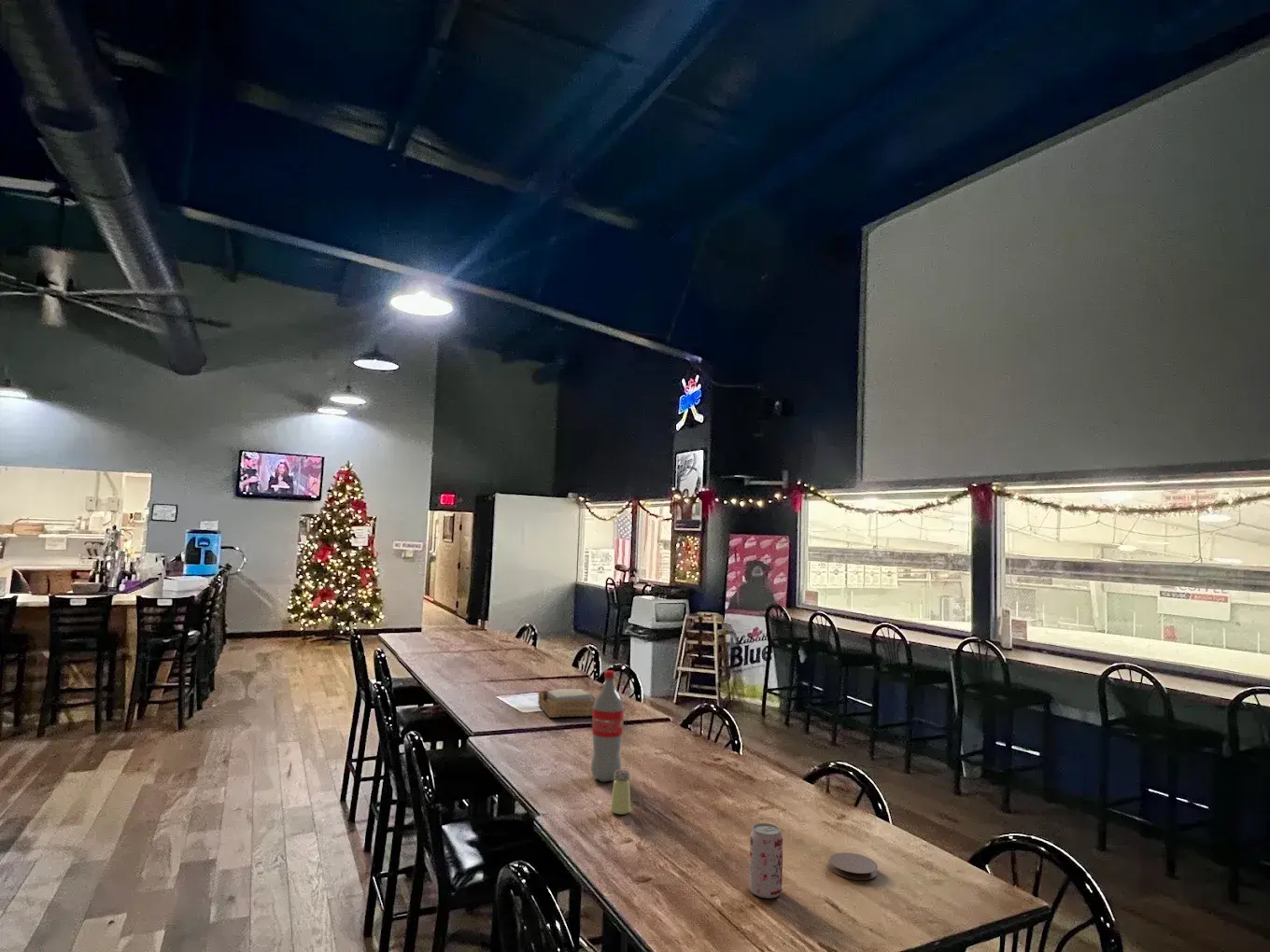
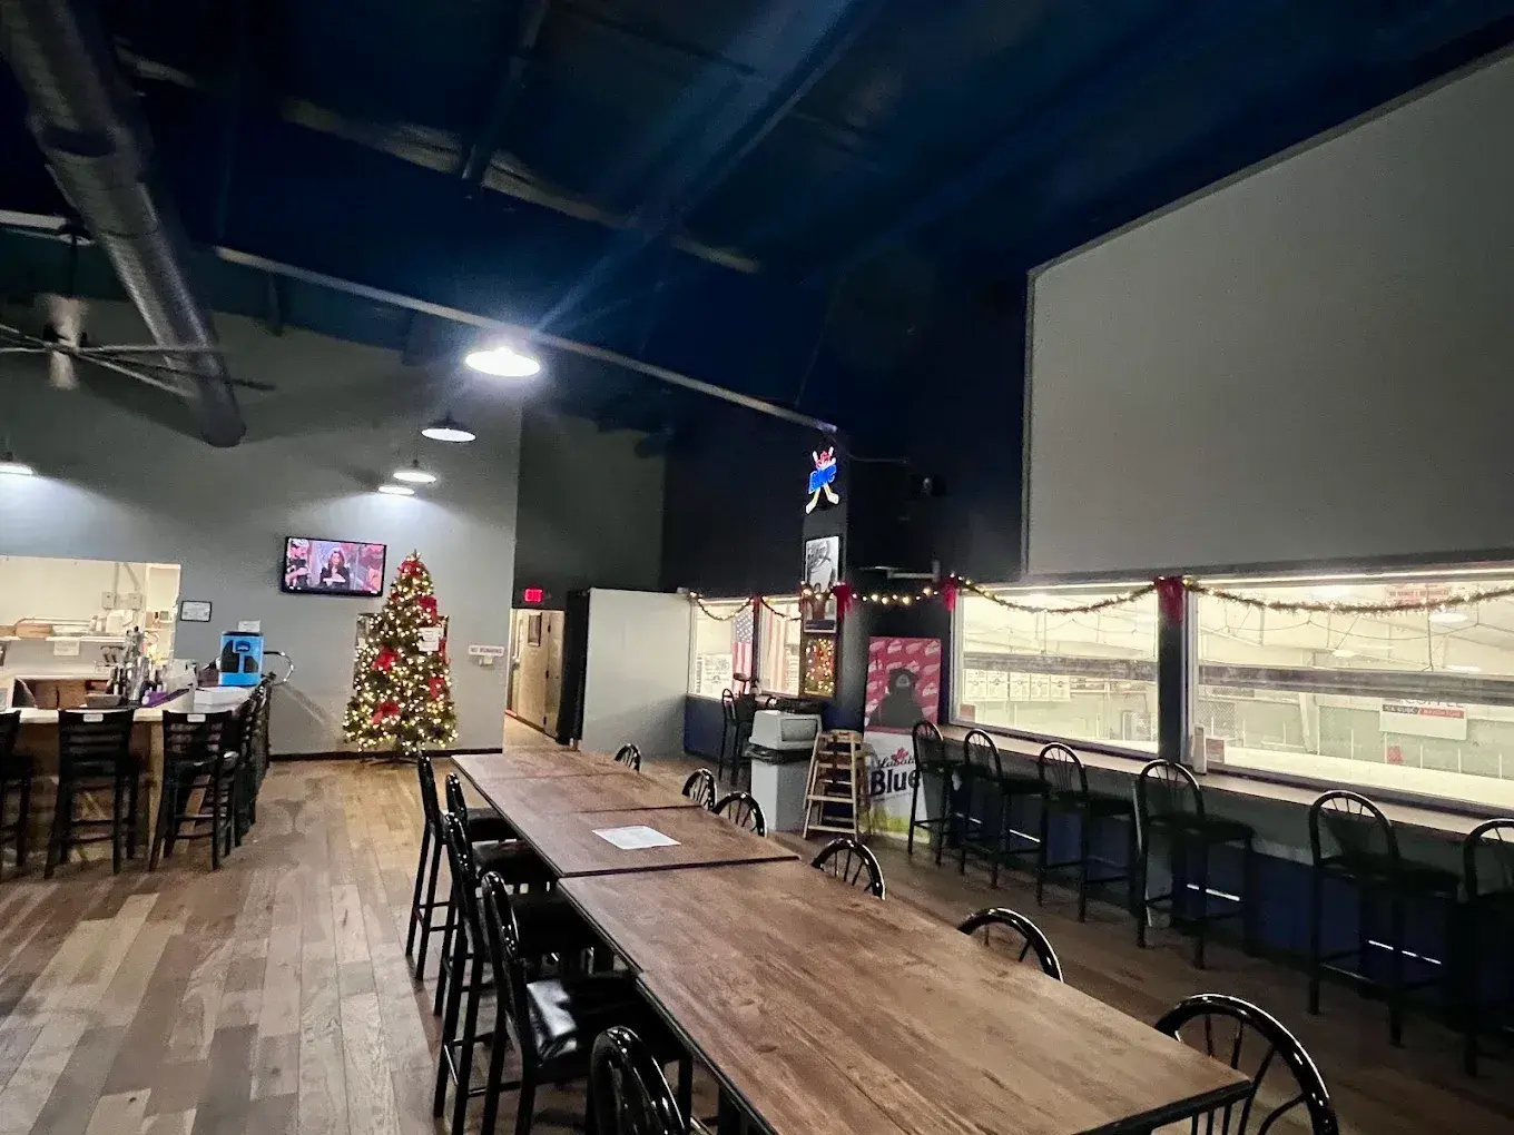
- saltshaker (621, 791)
- coaster (853, 865)
- napkin holder (568, 700)
- pop (607, 724)
- beverage can (766, 860)
